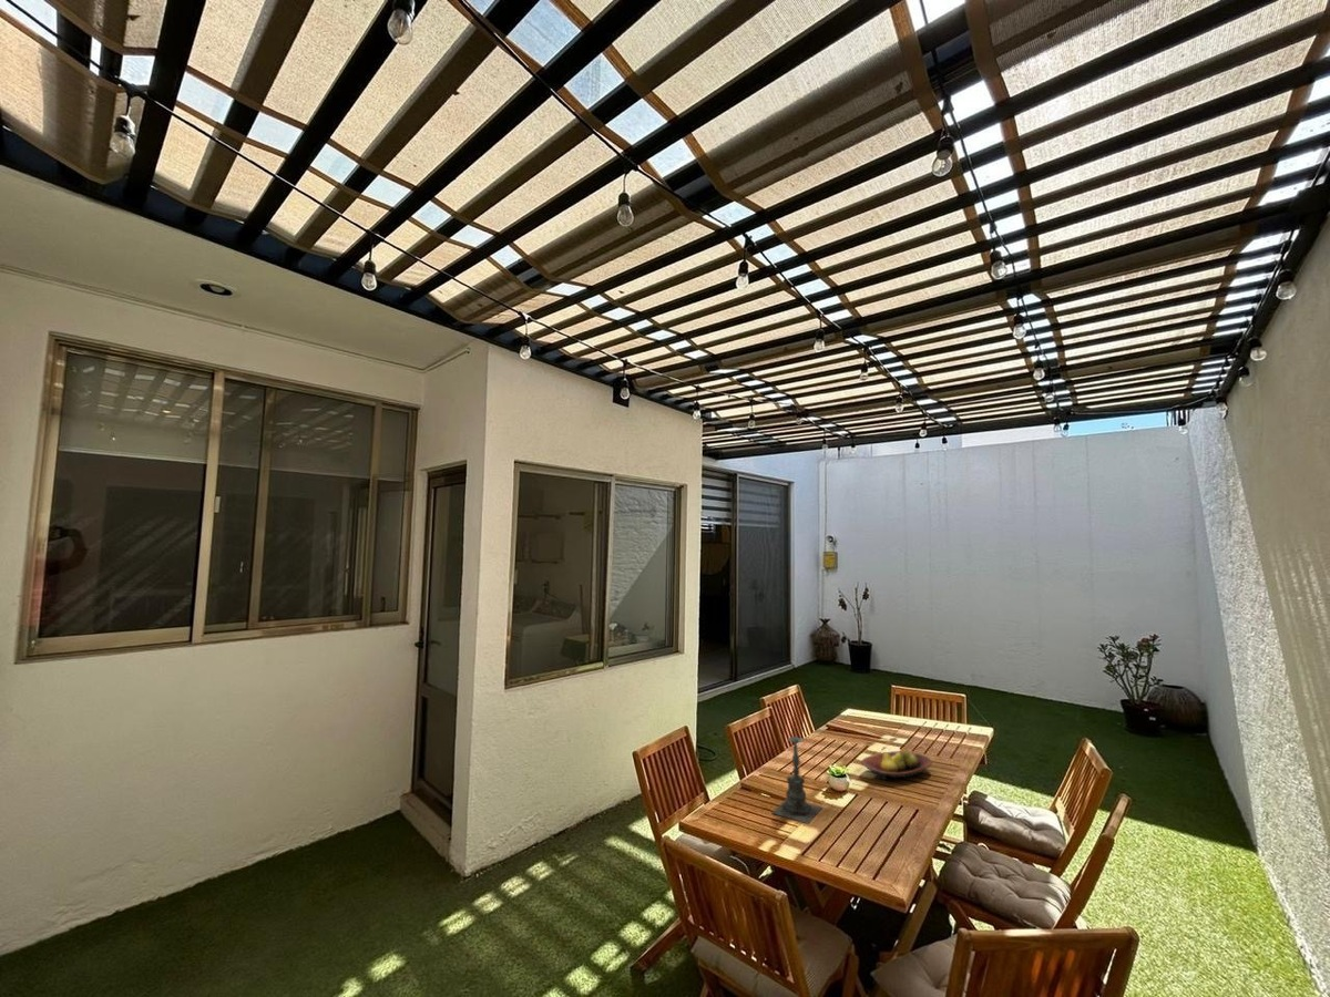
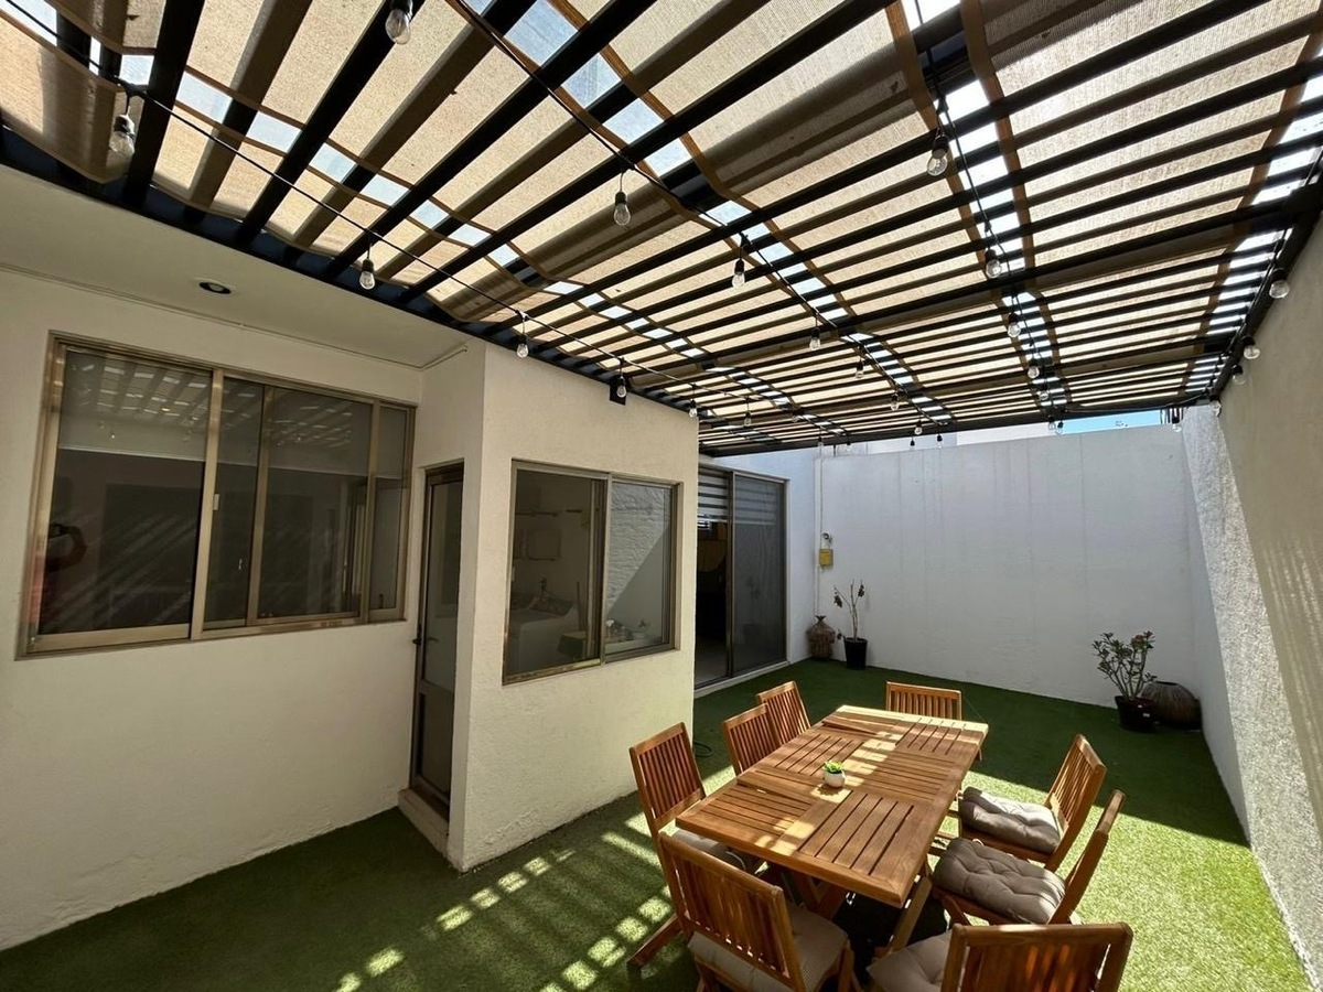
- candle holder (796, 768)
- fruit bowl (897, 762)
